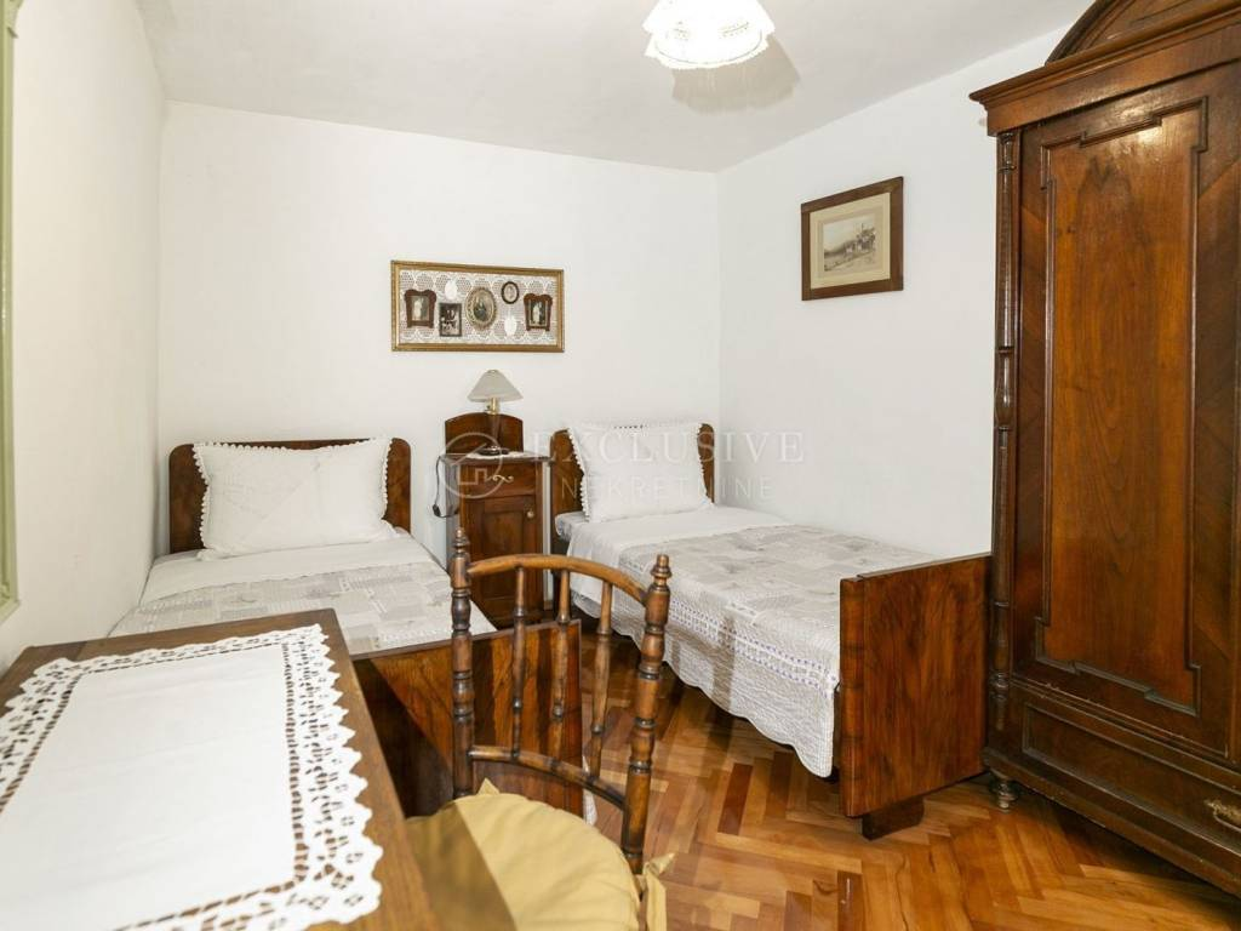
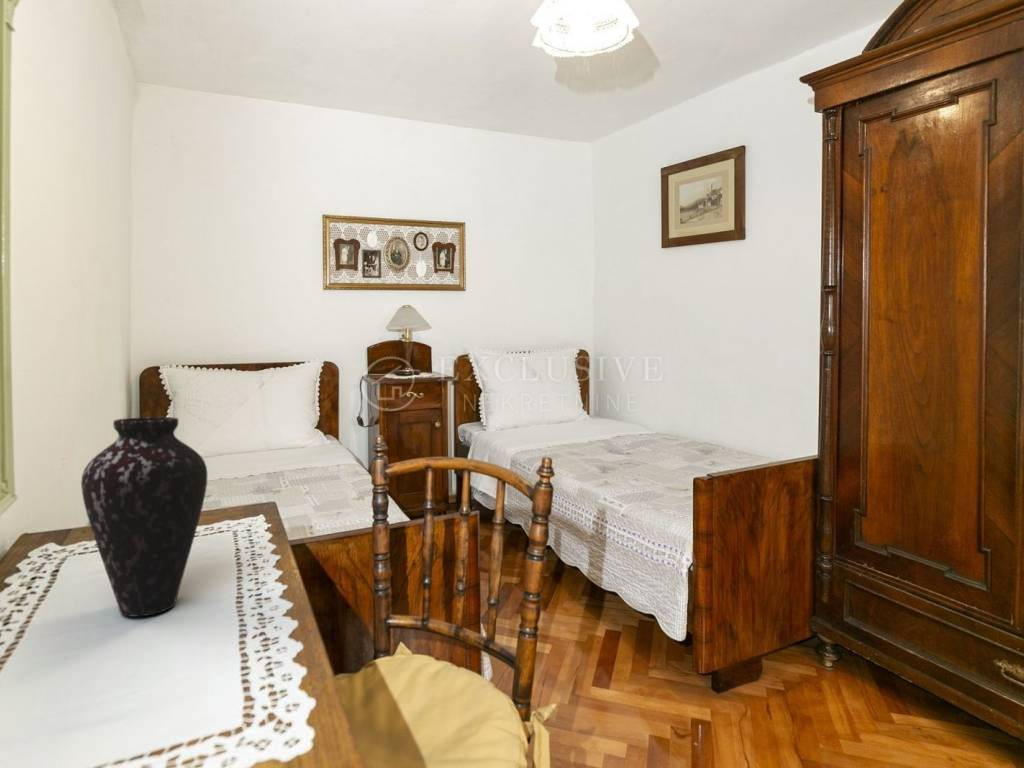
+ vase (147, 513)
